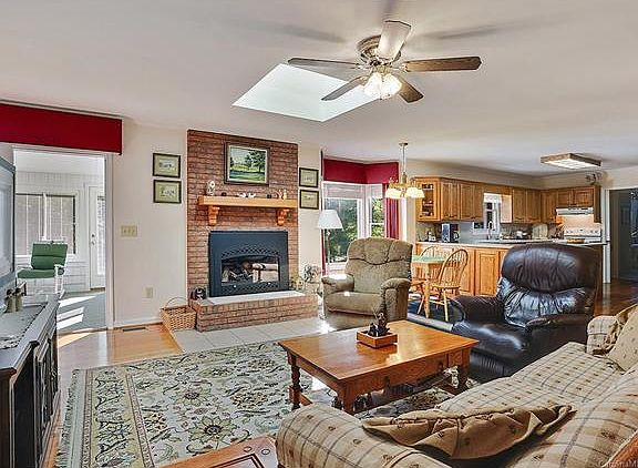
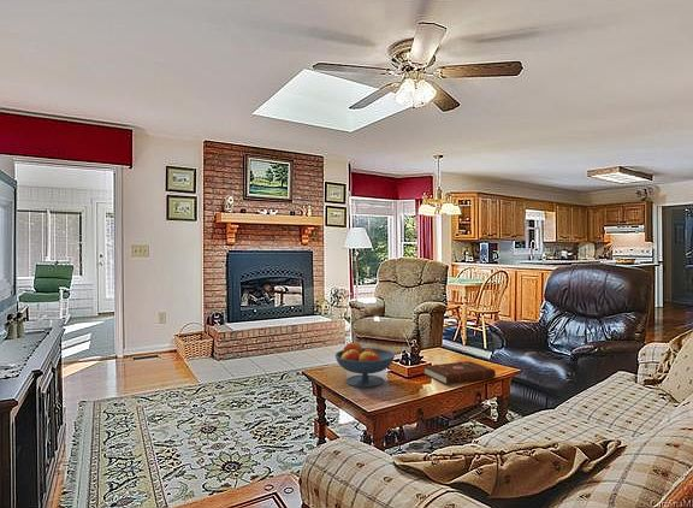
+ book (458, 371)
+ fruit bowl (365, 362)
